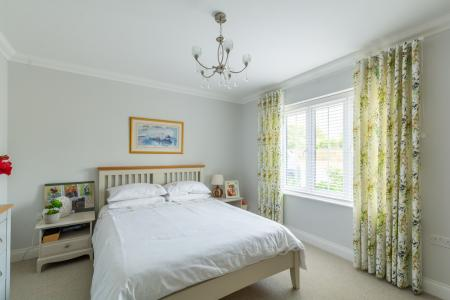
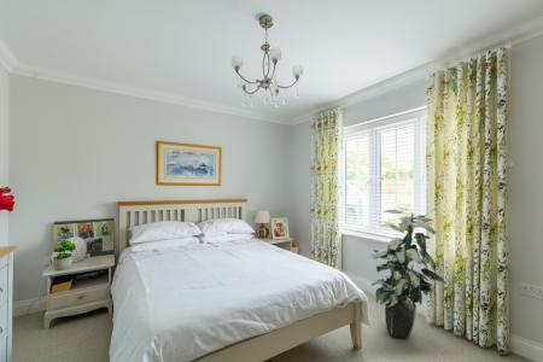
+ indoor plant (401, 270)
